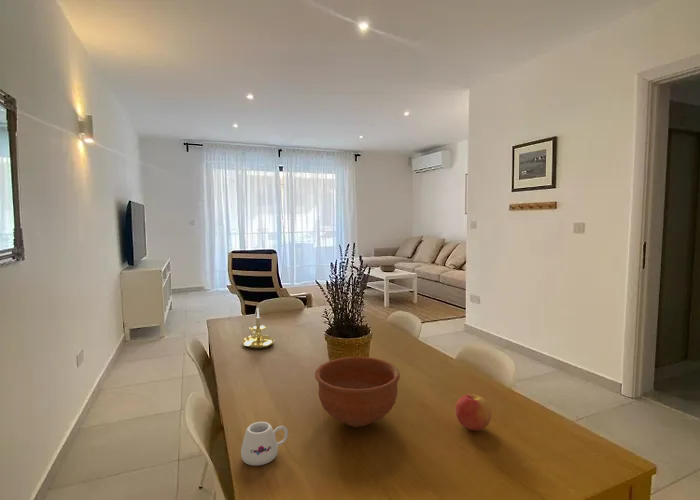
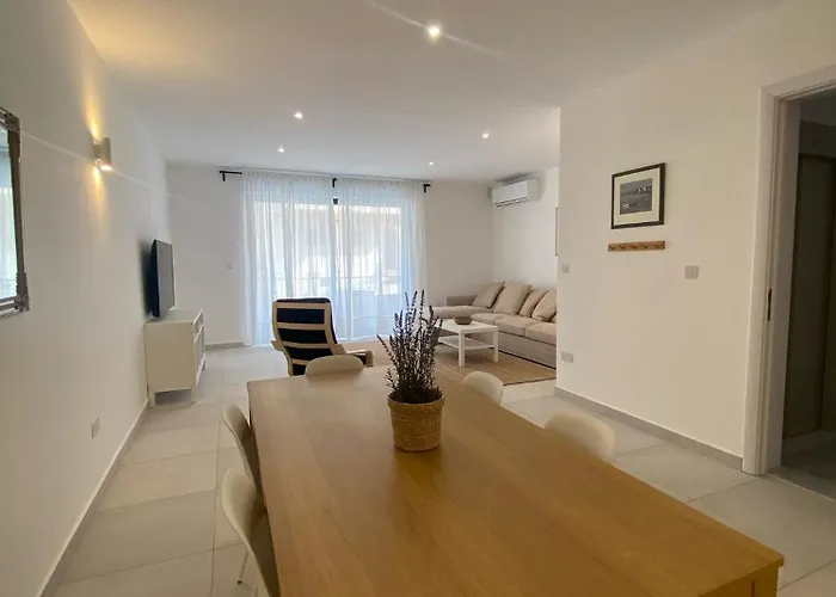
- bowl (357, 395)
- mug (265, 440)
- candle holder (257, 325)
- apple (472, 410)
